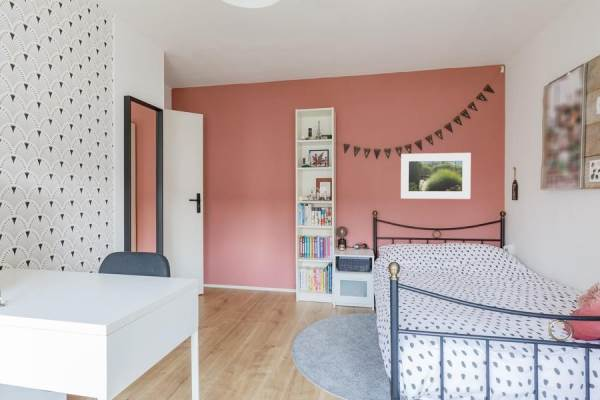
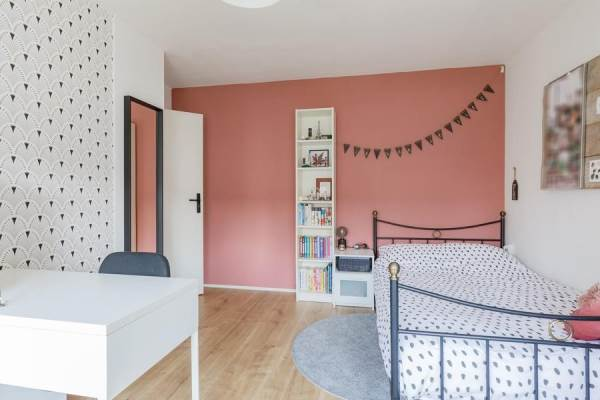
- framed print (434, 176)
